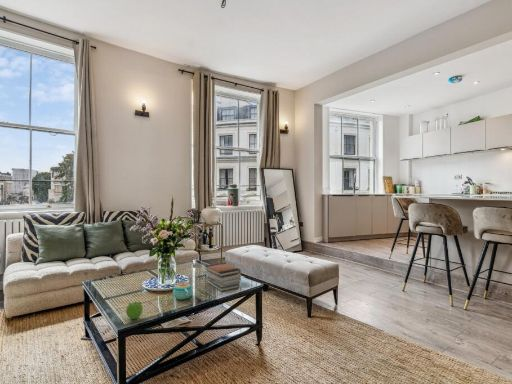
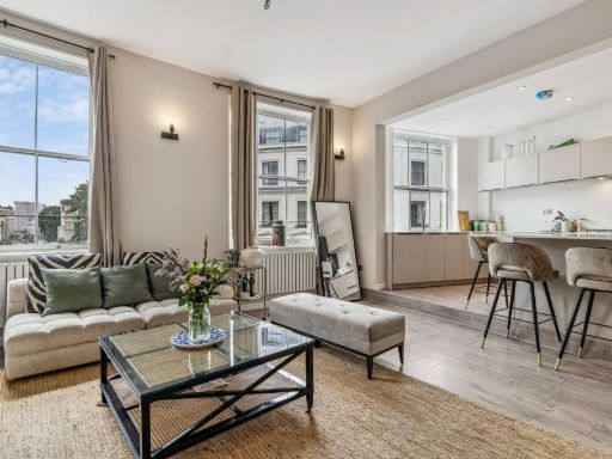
- book stack (222, 276)
- fruit (134, 309)
- teapot (182, 289)
